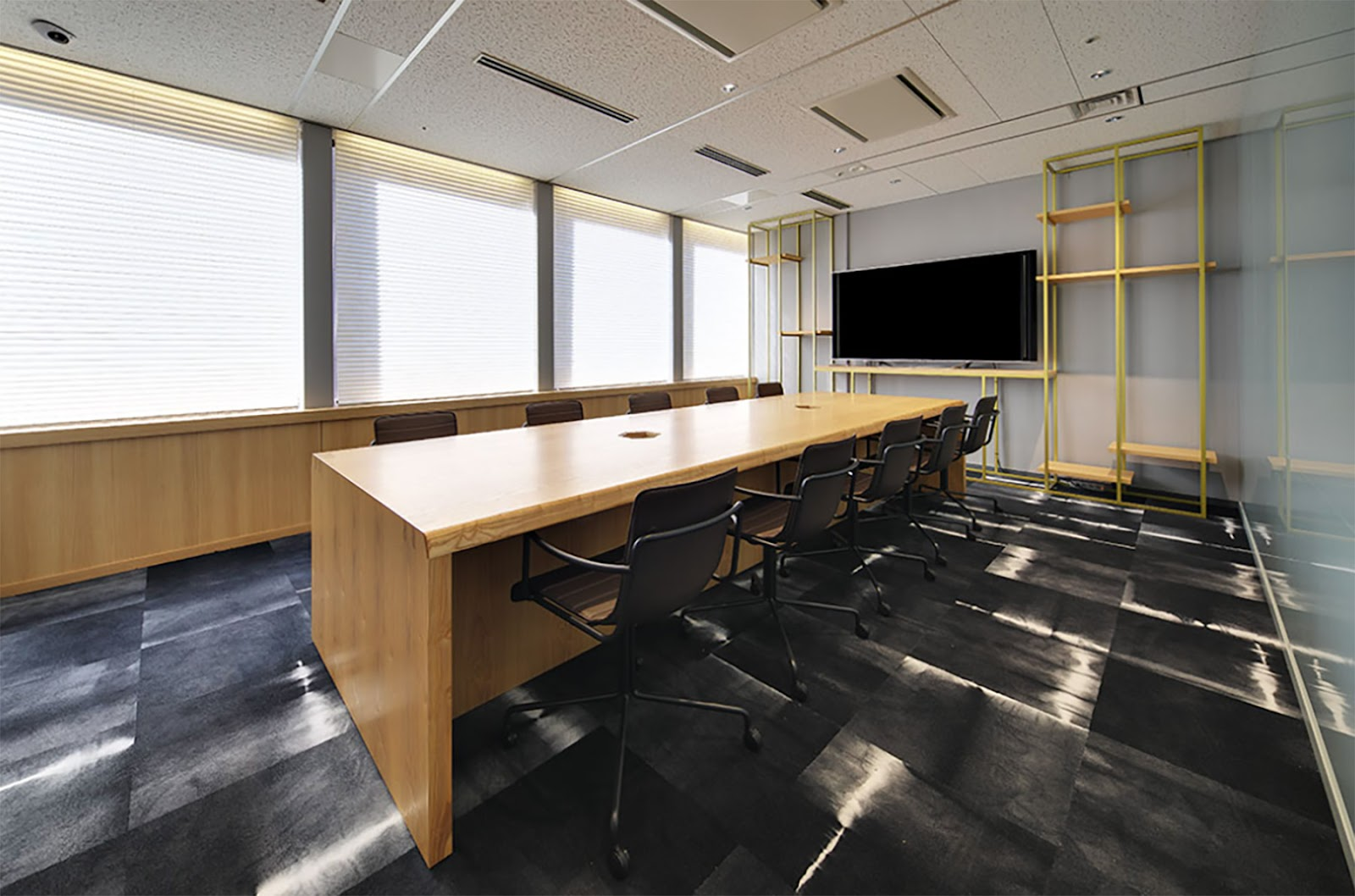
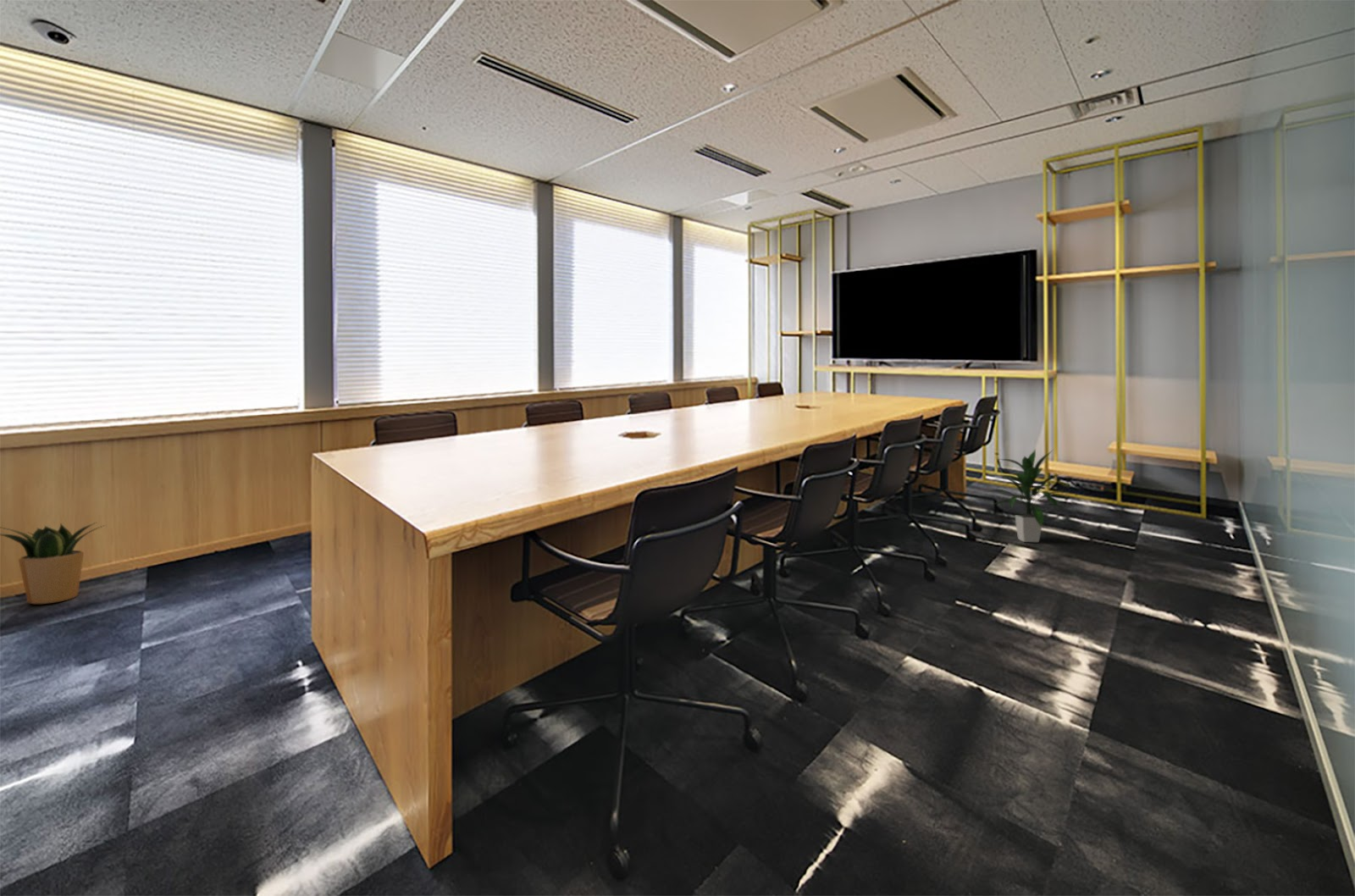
+ indoor plant (1028, 495)
+ potted plant (53, 561)
